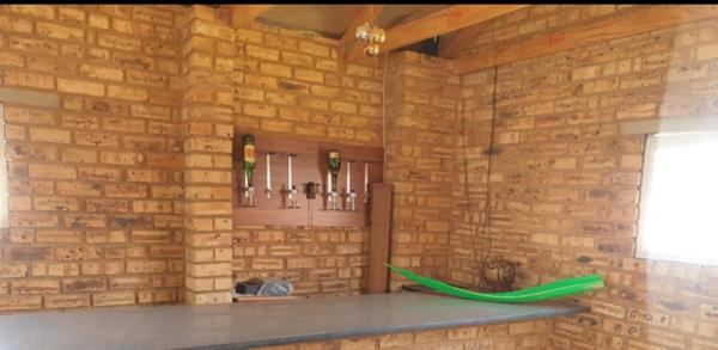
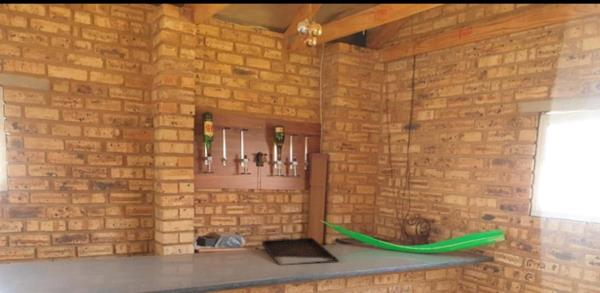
+ serving tray (297, 252)
